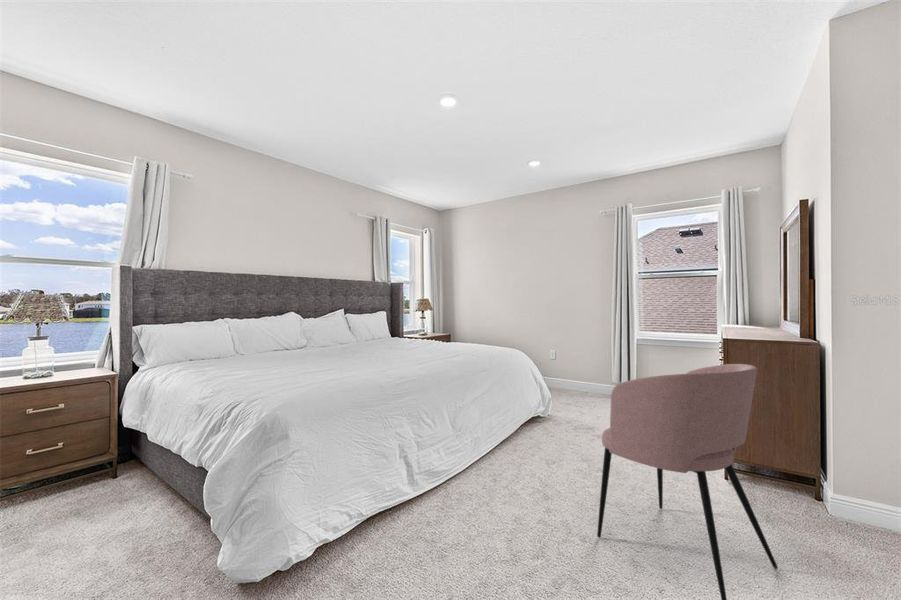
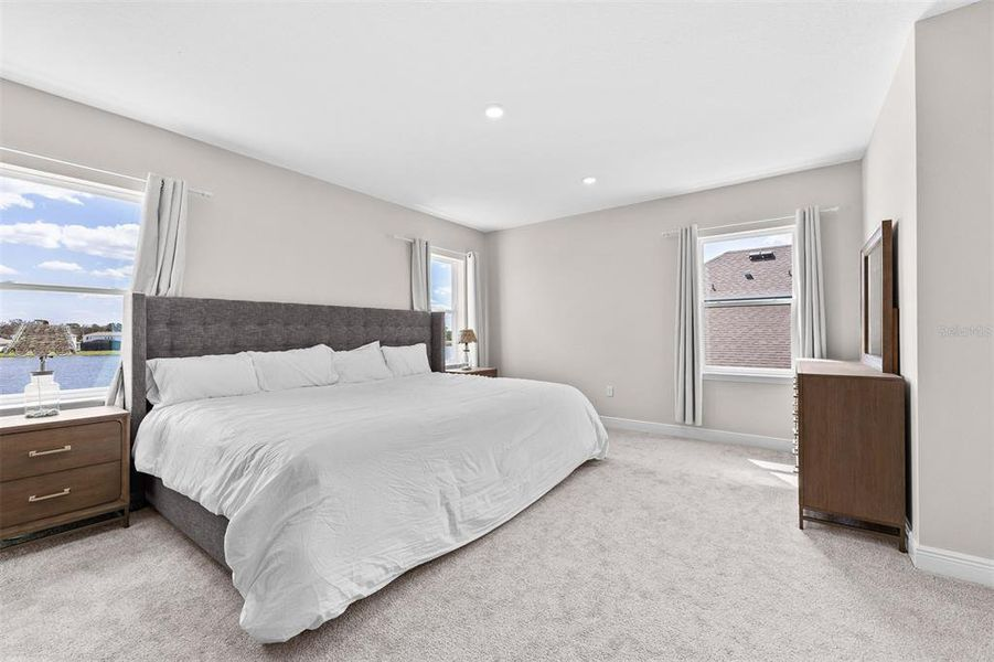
- armchair (678, 454)
